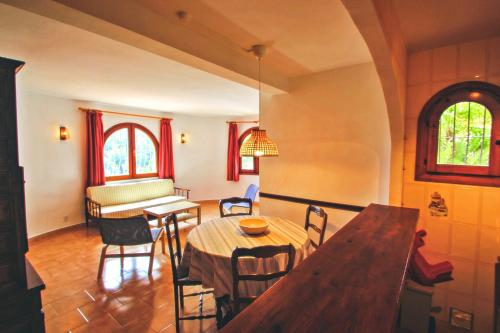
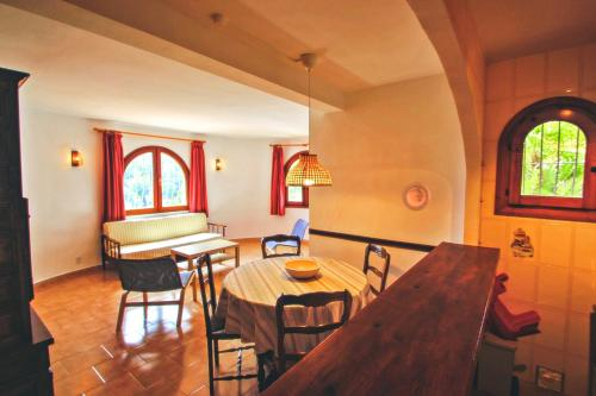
+ decorative plate (416, 196)
